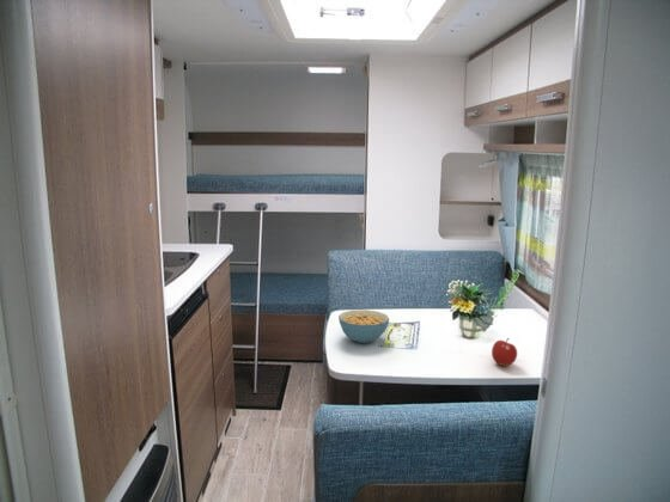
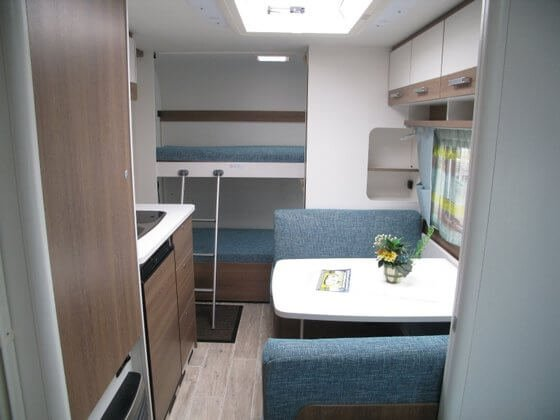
- cereal bowl (363, 329)
- fruit (504, 351)
